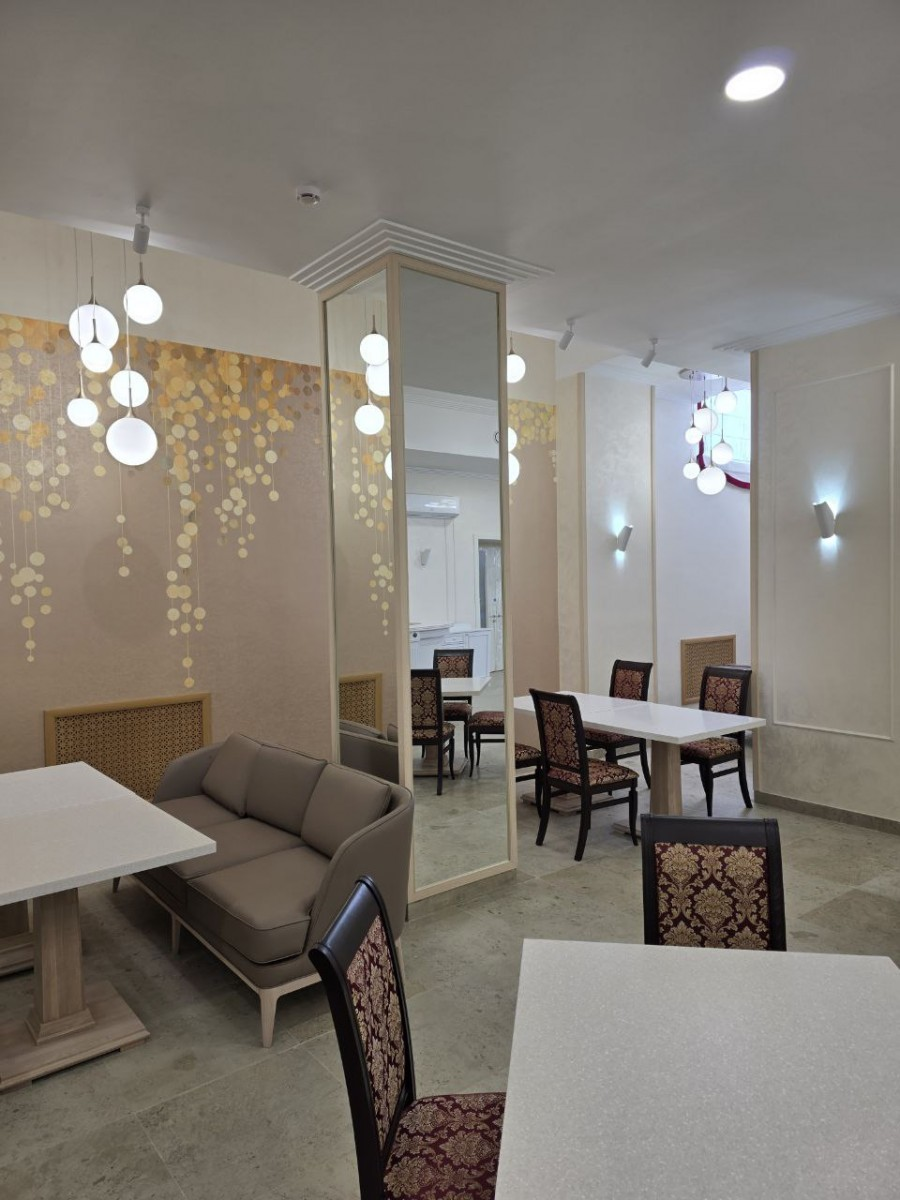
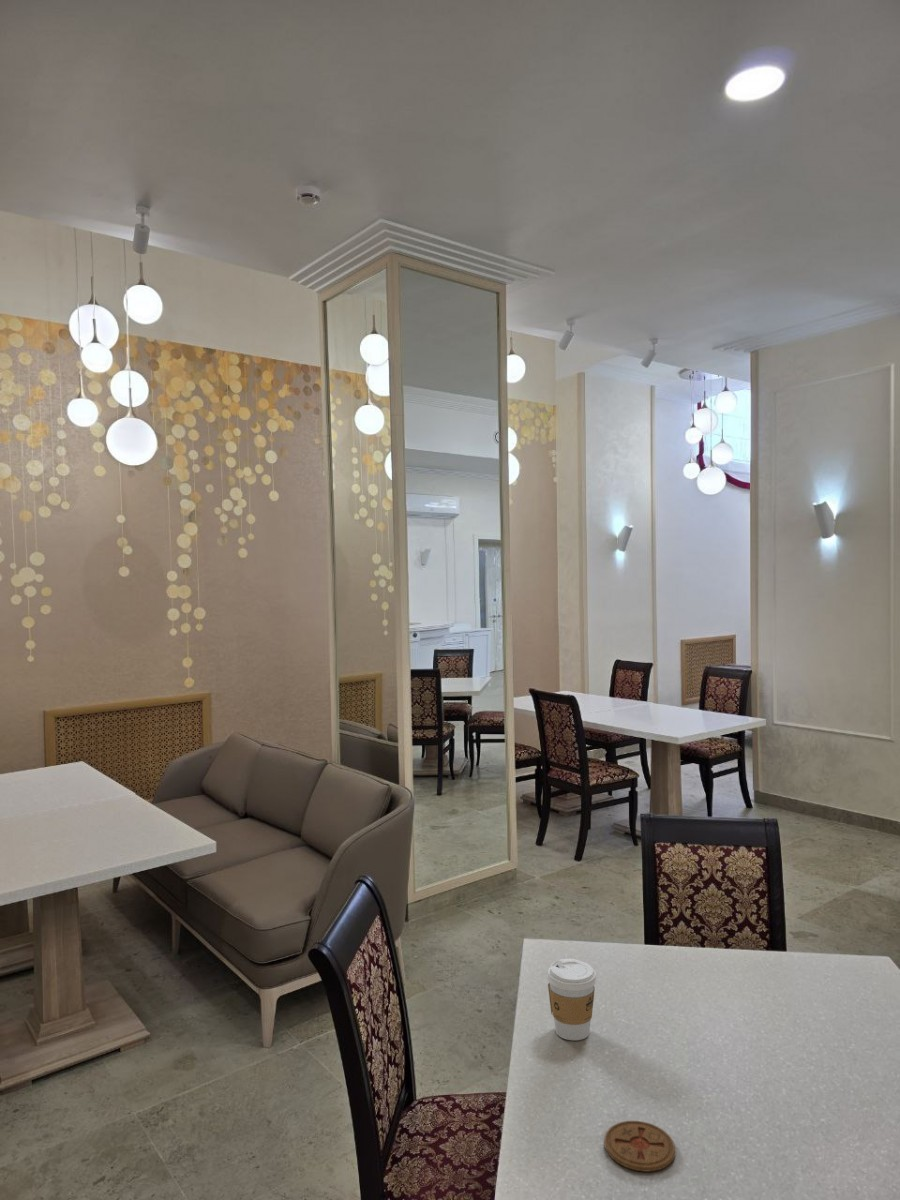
+ coffee cup (572, 999)
+ coaster (639, 1145)
